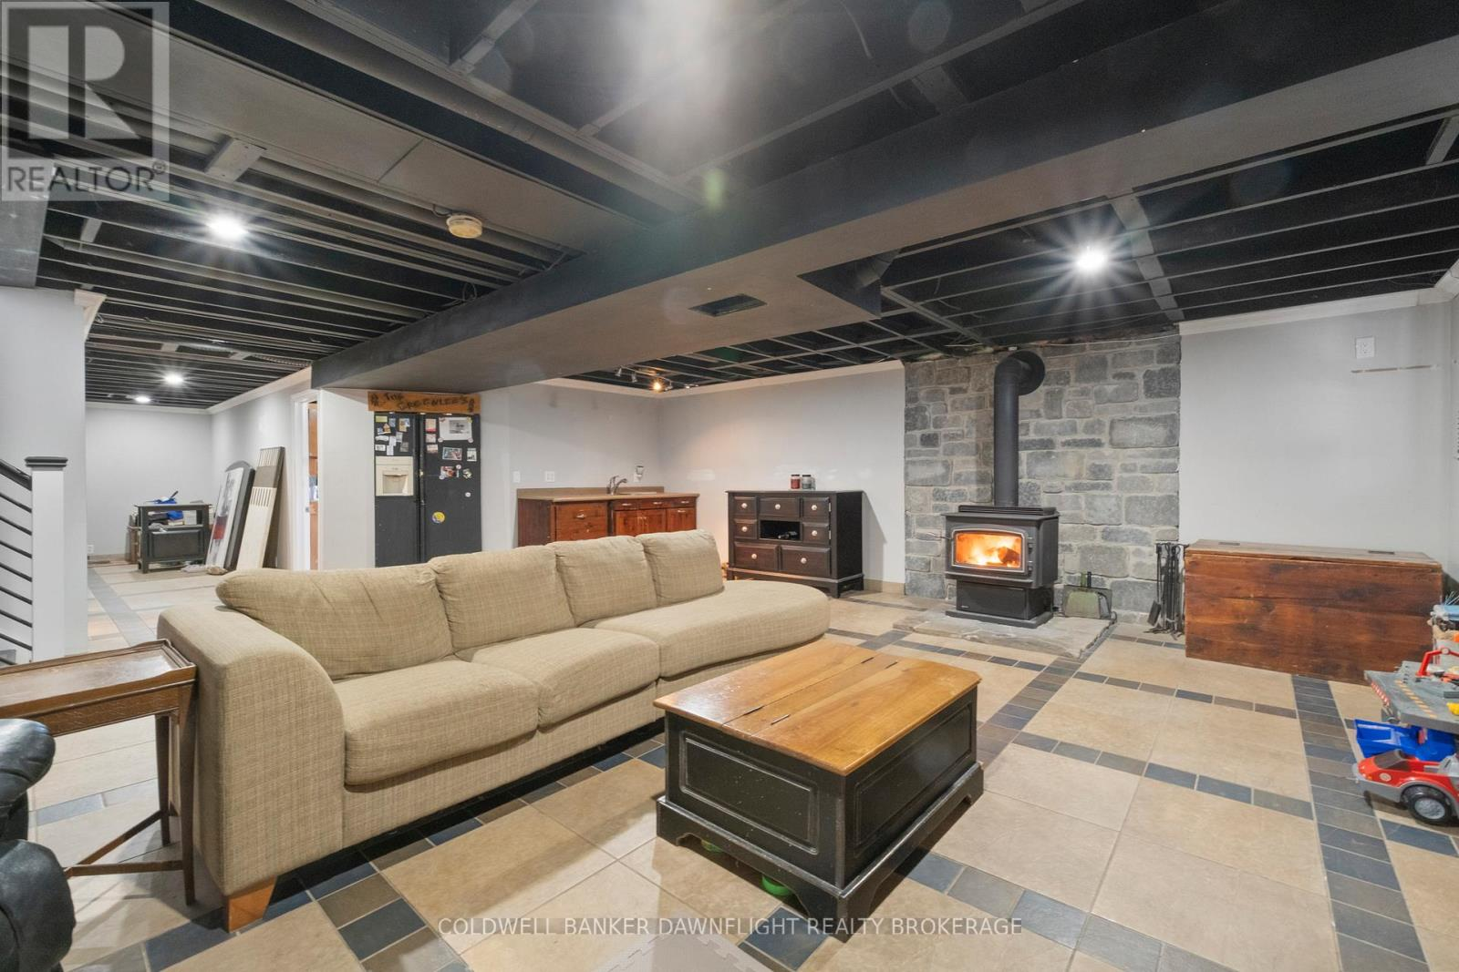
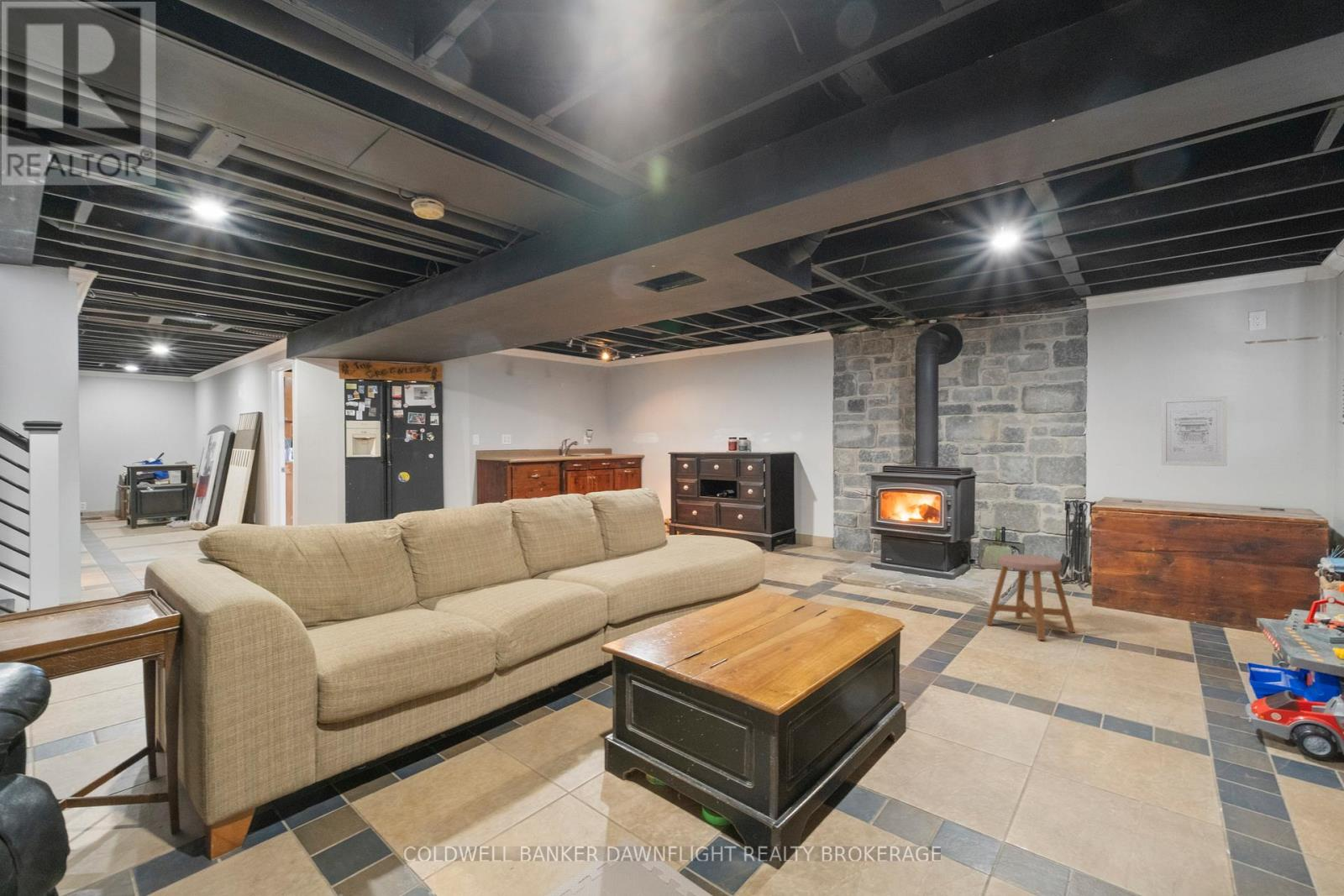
+ stool (1034, 593)
+ wall art (1193, 432)
